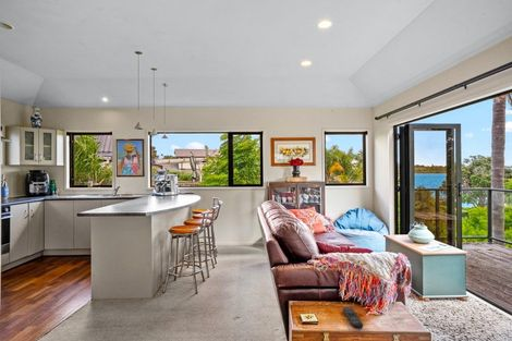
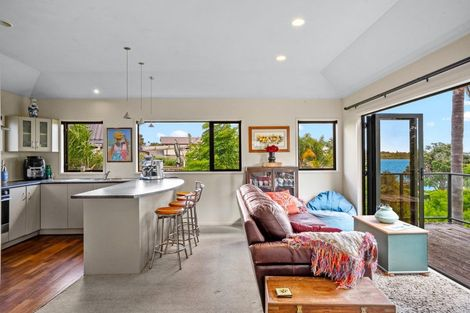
- remote control (352, 316)
